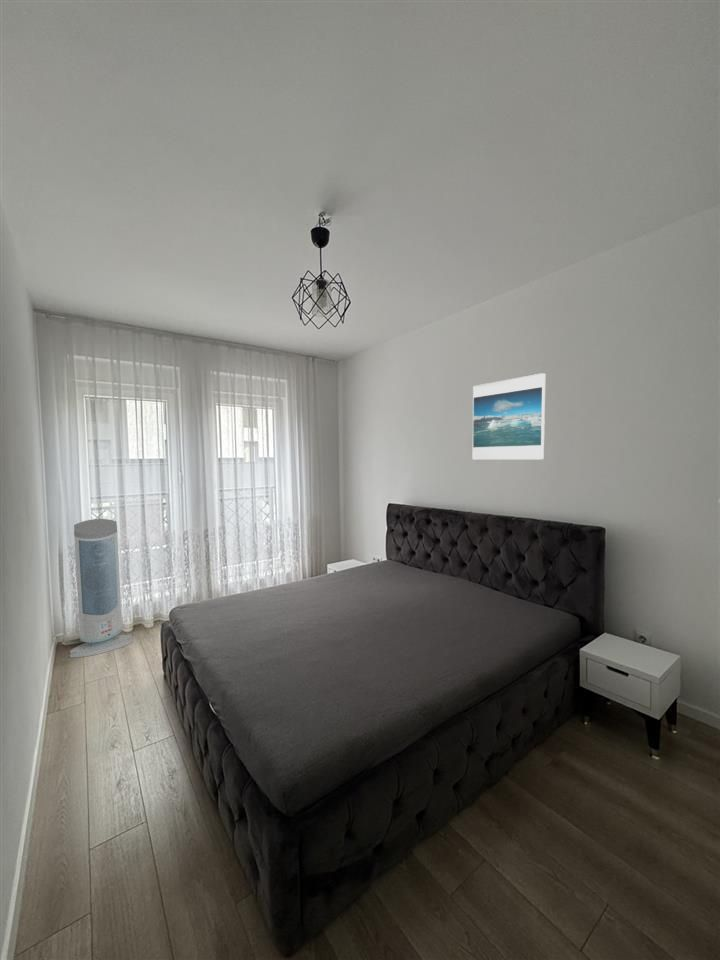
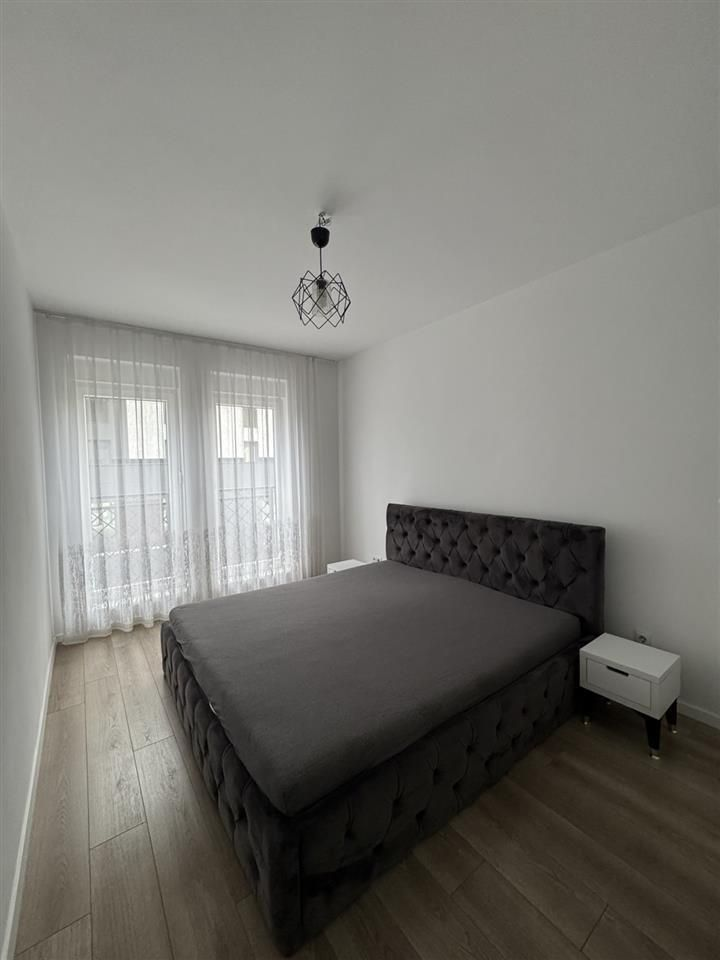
- air purifier (98, 584)
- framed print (505, 420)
